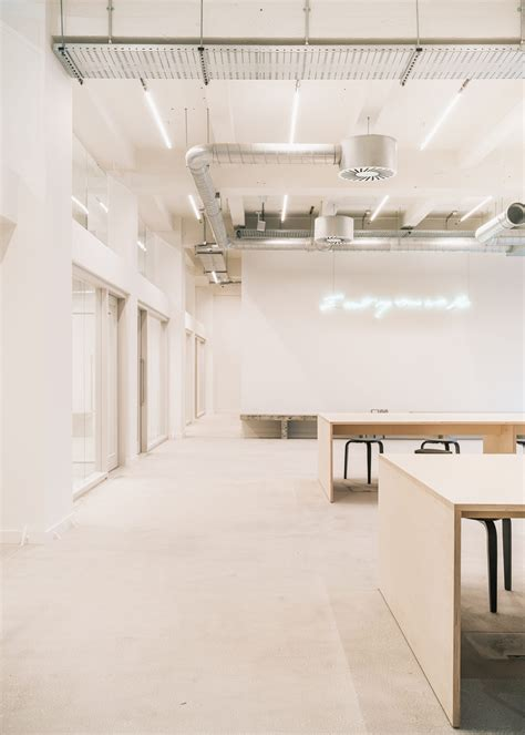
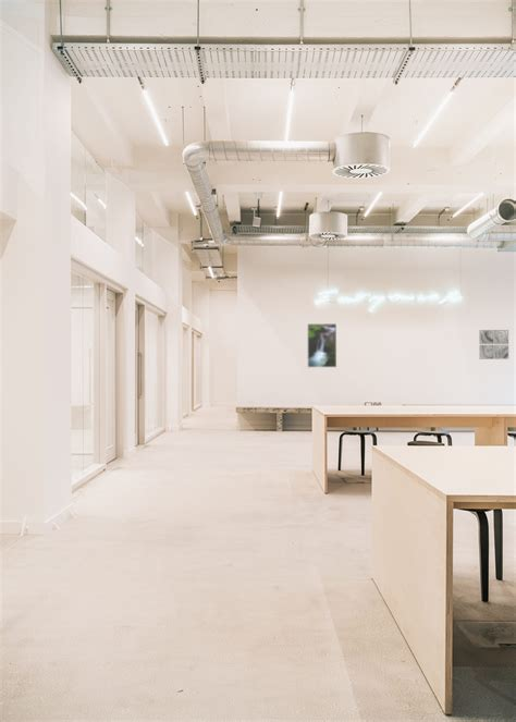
+ wall art (493, 343)
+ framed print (321, 345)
